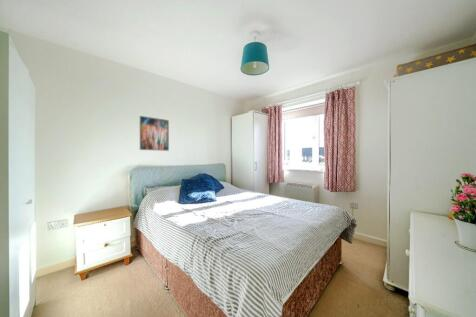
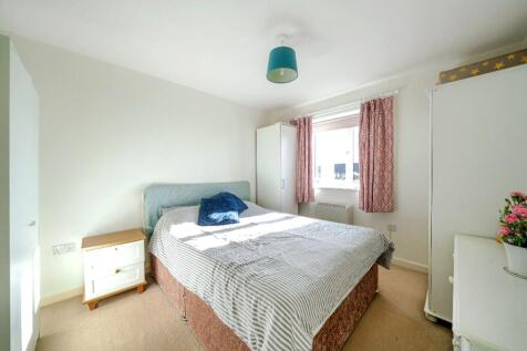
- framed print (154, 134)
